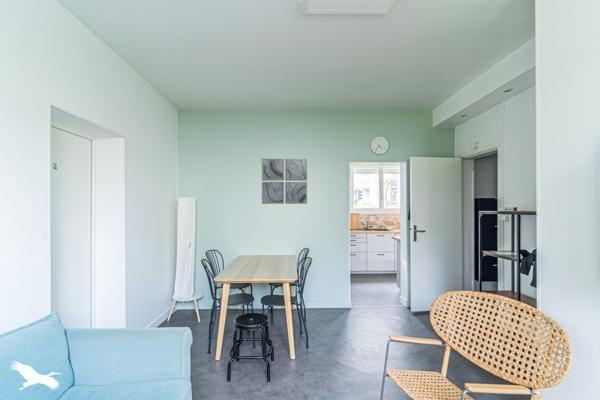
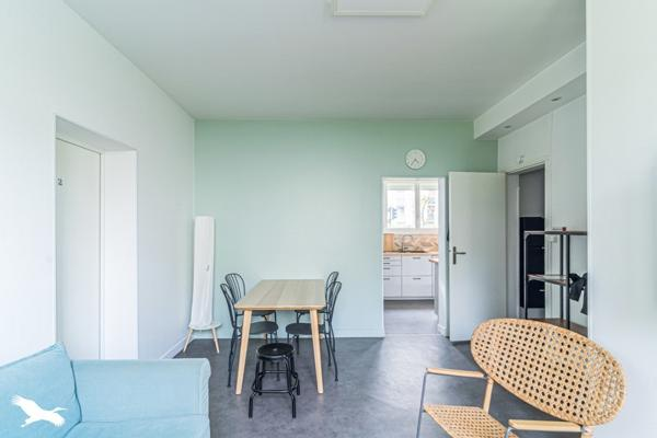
- wall art (285, 180)
